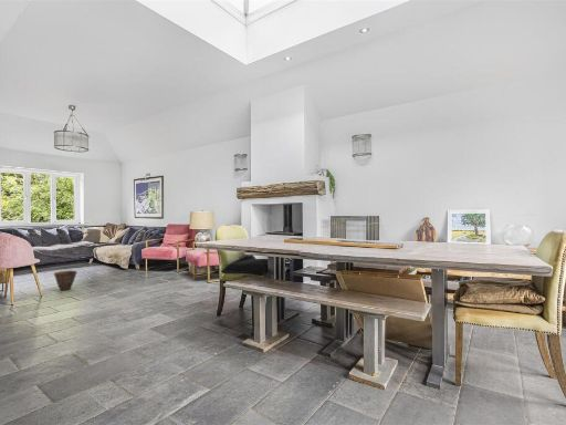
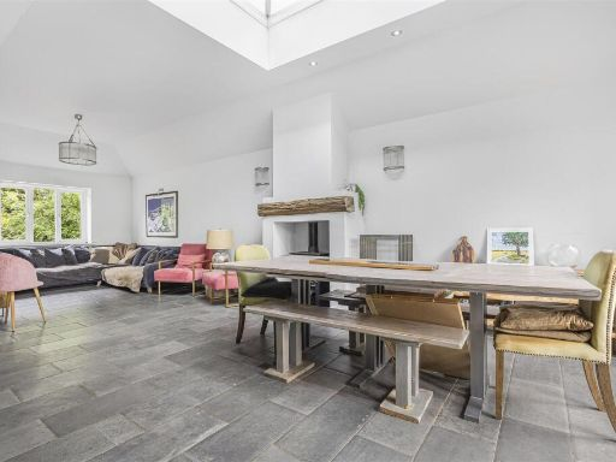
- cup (65, 280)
